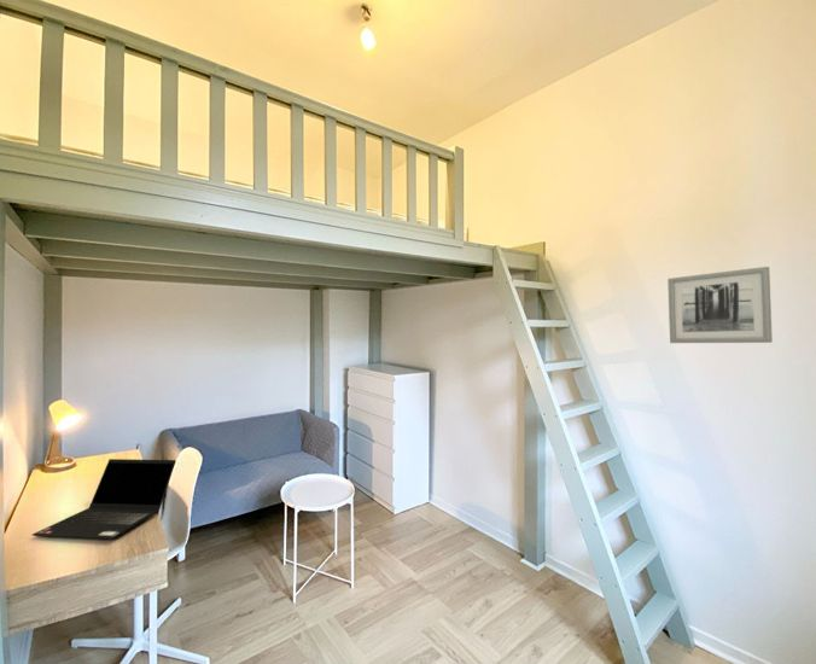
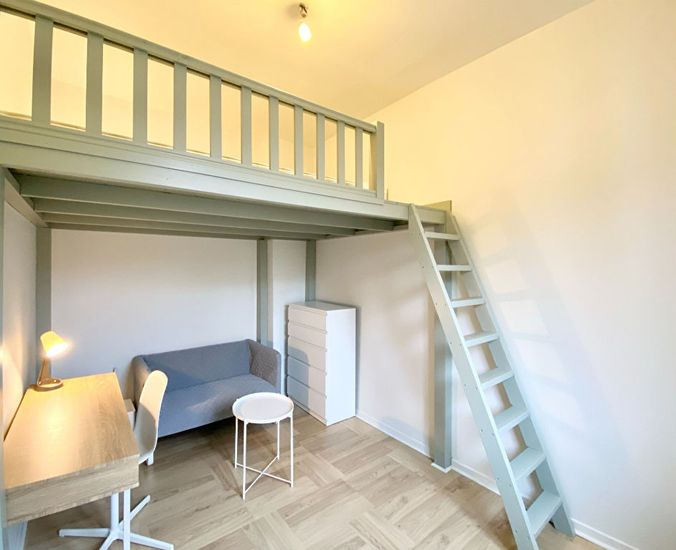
- wall art (716, 308)
- laptop computer (110, 495)
